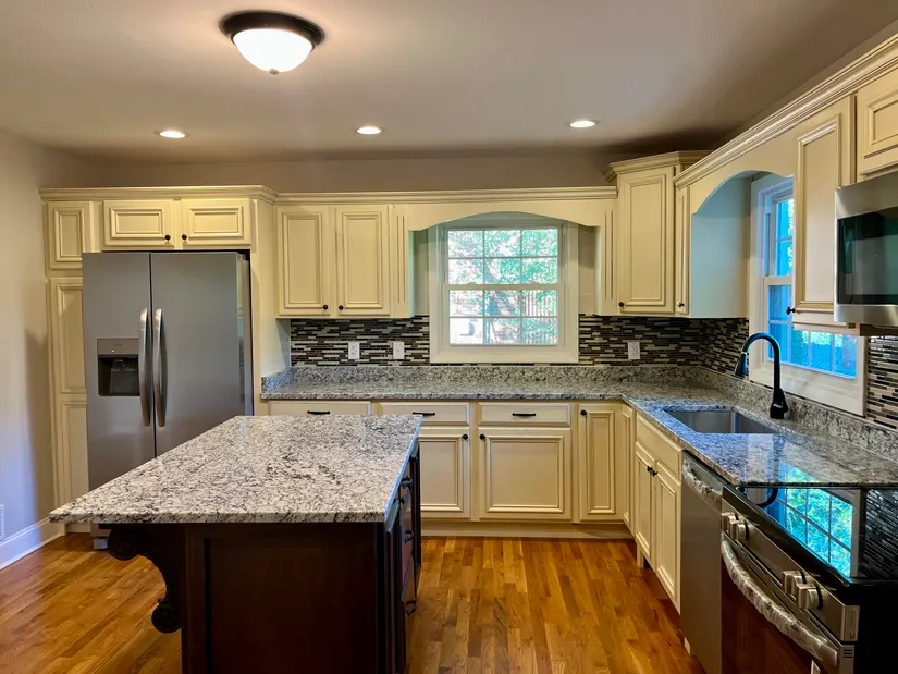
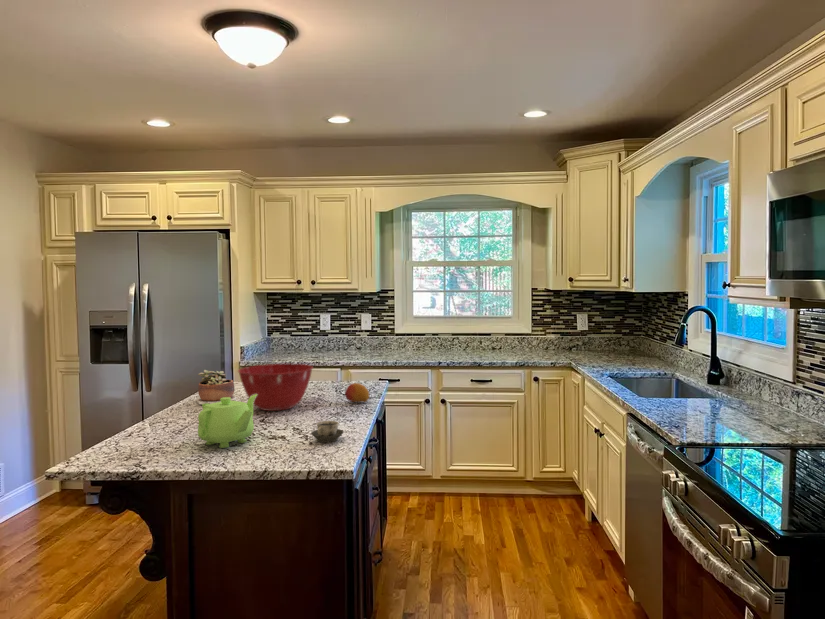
+ succulent plant (216, 385)
+ mixing bowl (276, 387)
+ cup (327, 431)
+ teapot (230, 419)
+ fruit (357, 392)
